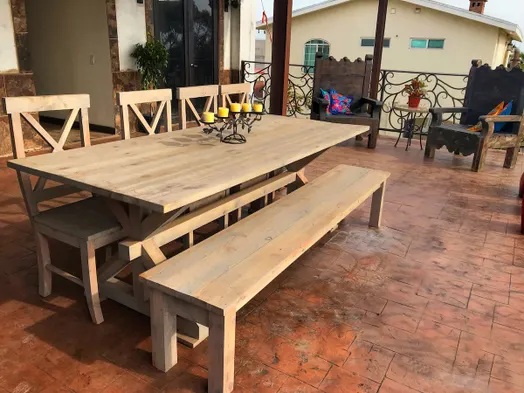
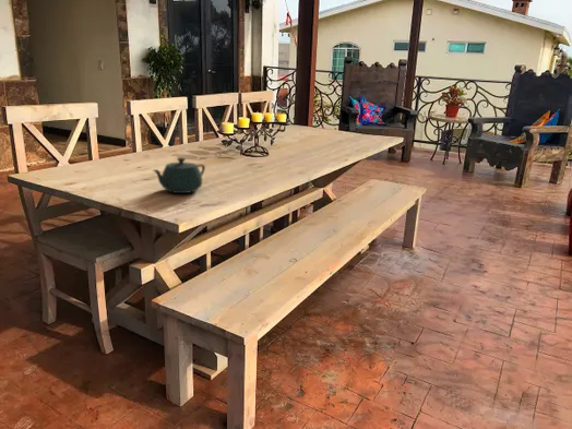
+ teapot (180, 175)
